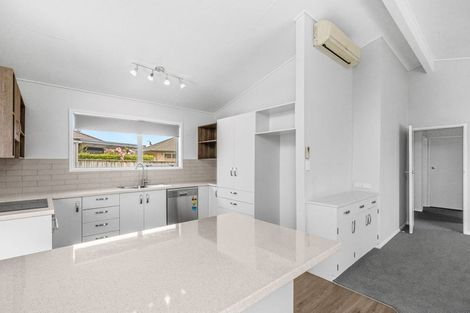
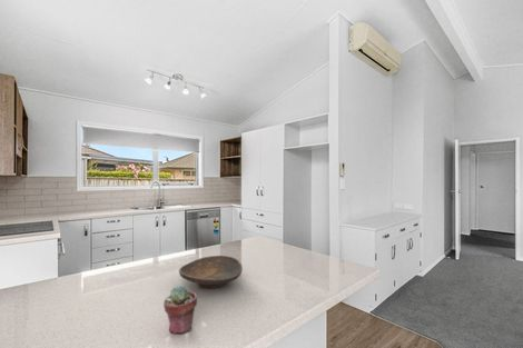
+ potted succulent (180, 307)
+ decorative bowl (210, 274)
